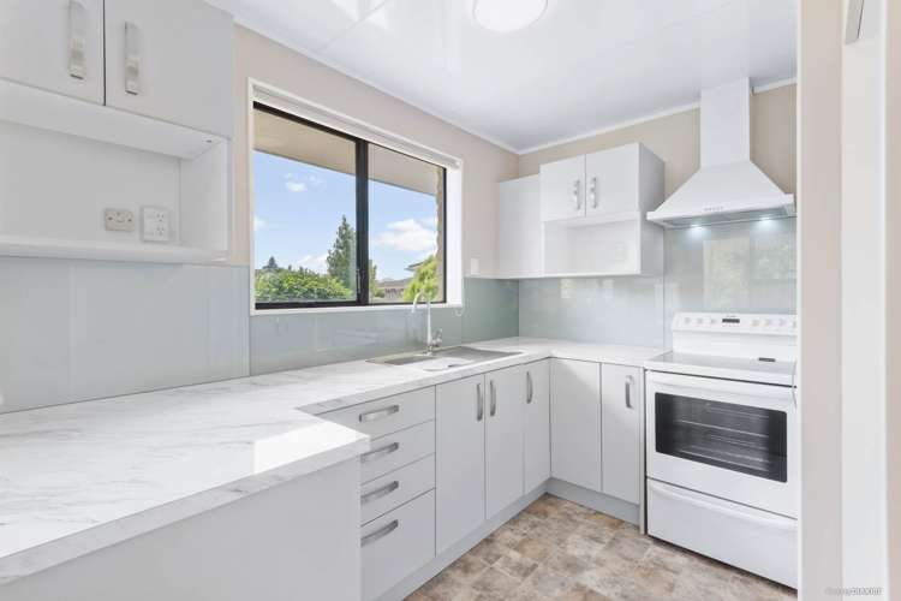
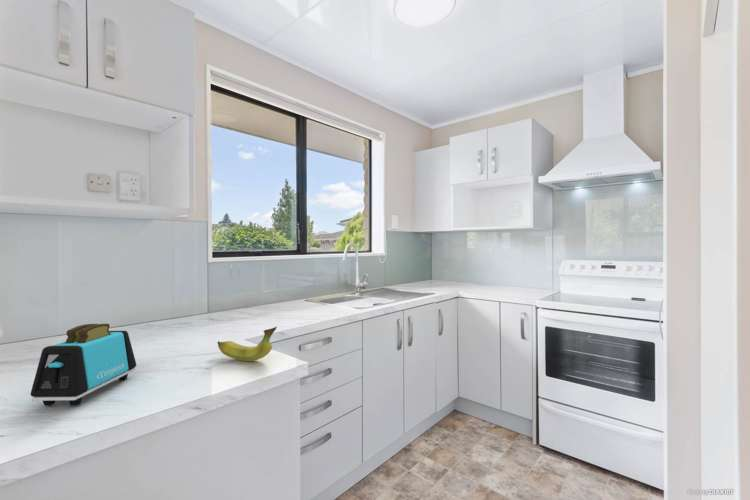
+ toaster (89, 358)
+ fruit (245, 346)
